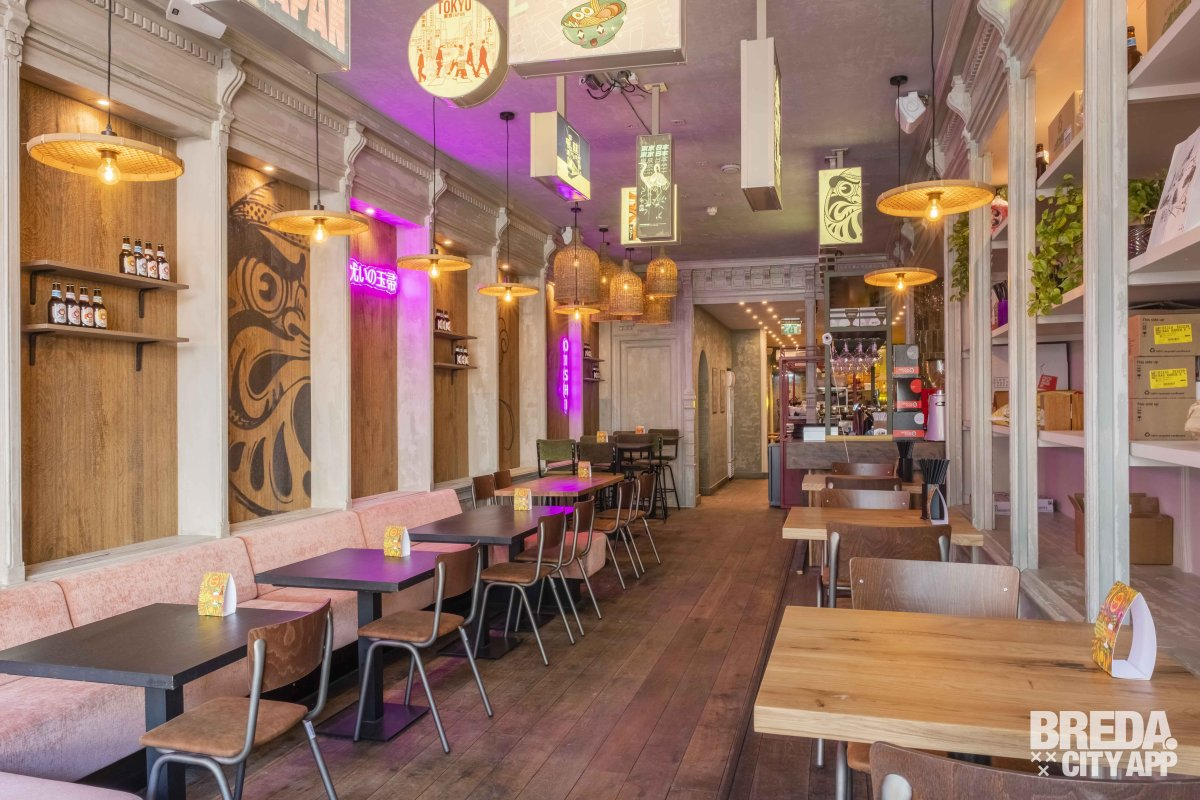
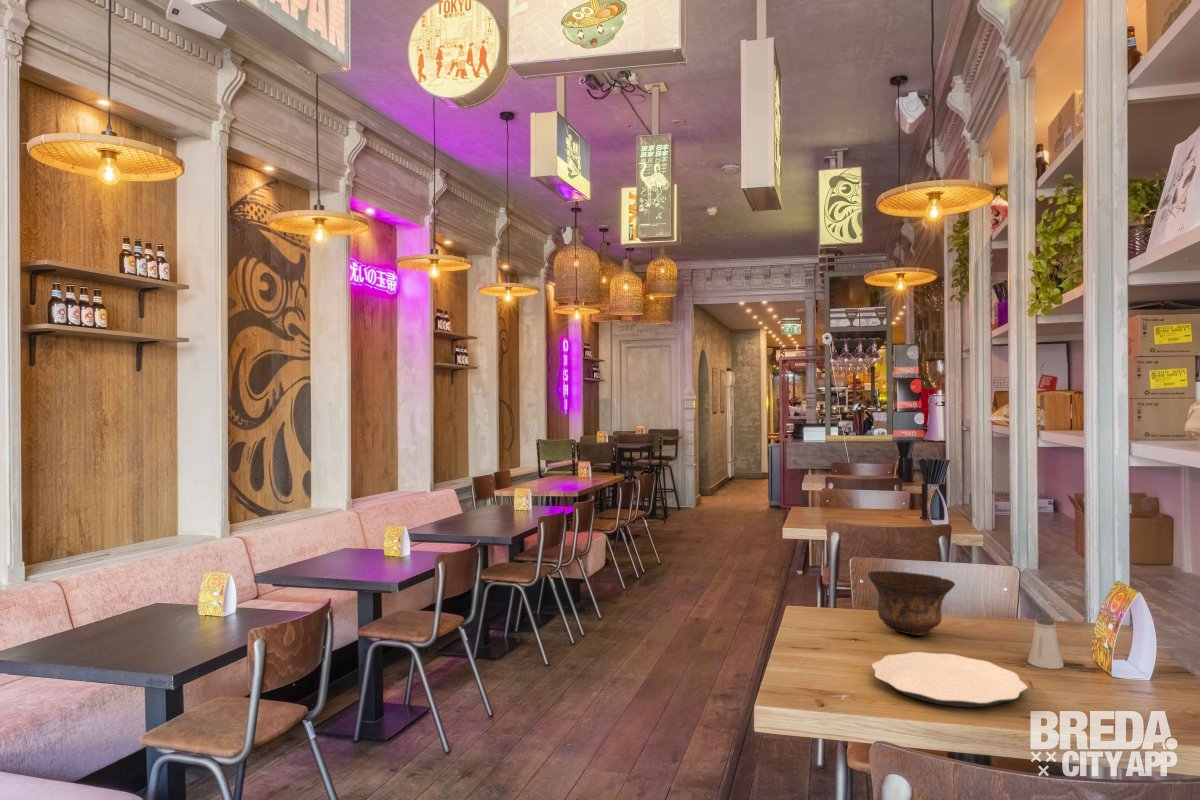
+ plate (946, 680)
+ saltshaker (1045, 641)
+ bowl (910, 604)
